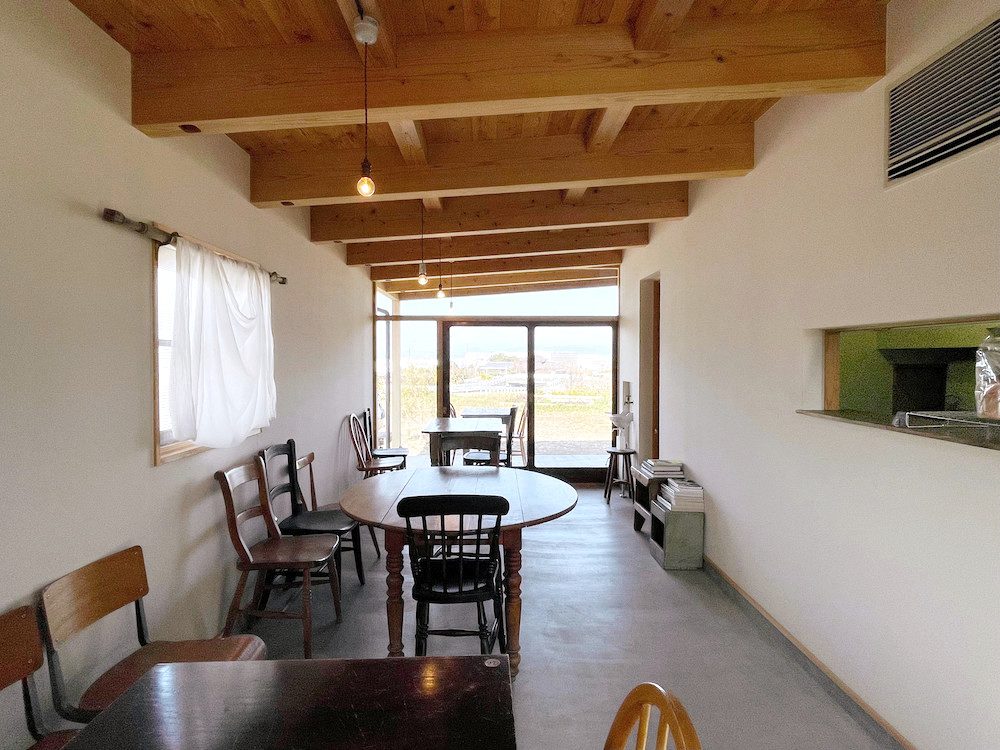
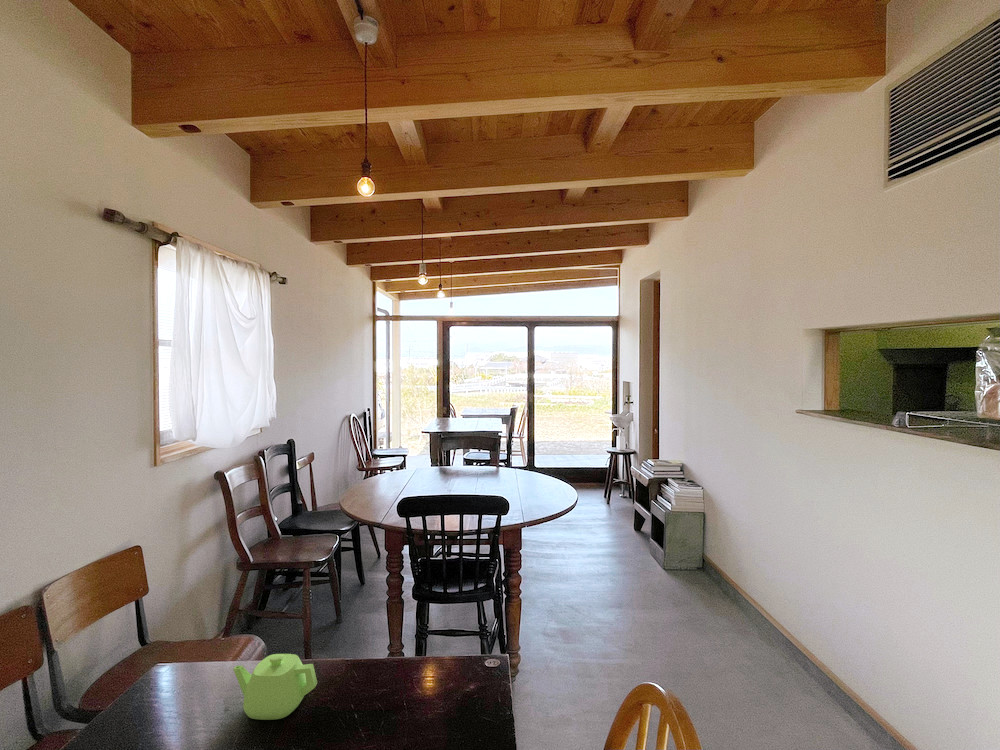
+ teapot (275, 680)
